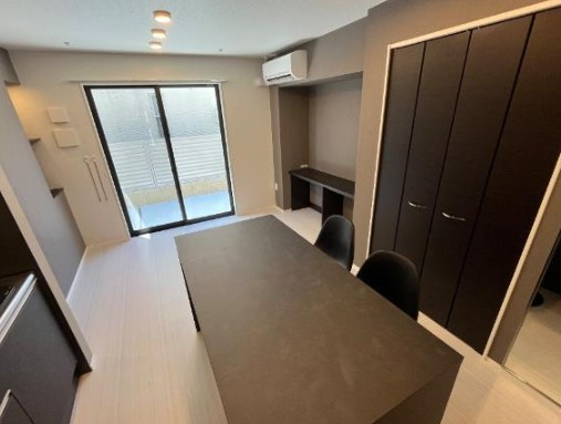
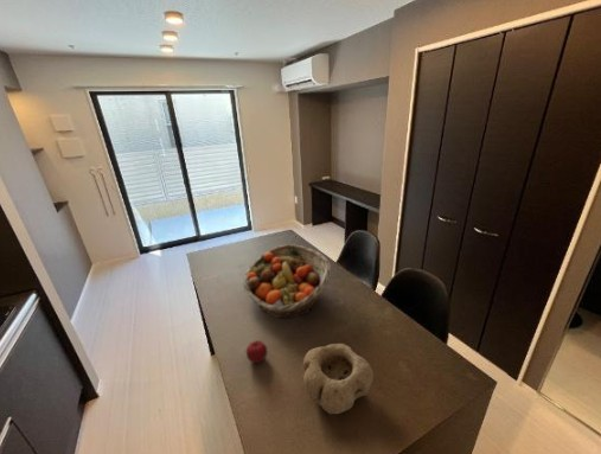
+ apple (256, 351)
+ bowl (335, 378)
+ fruit basket (286, 279)
